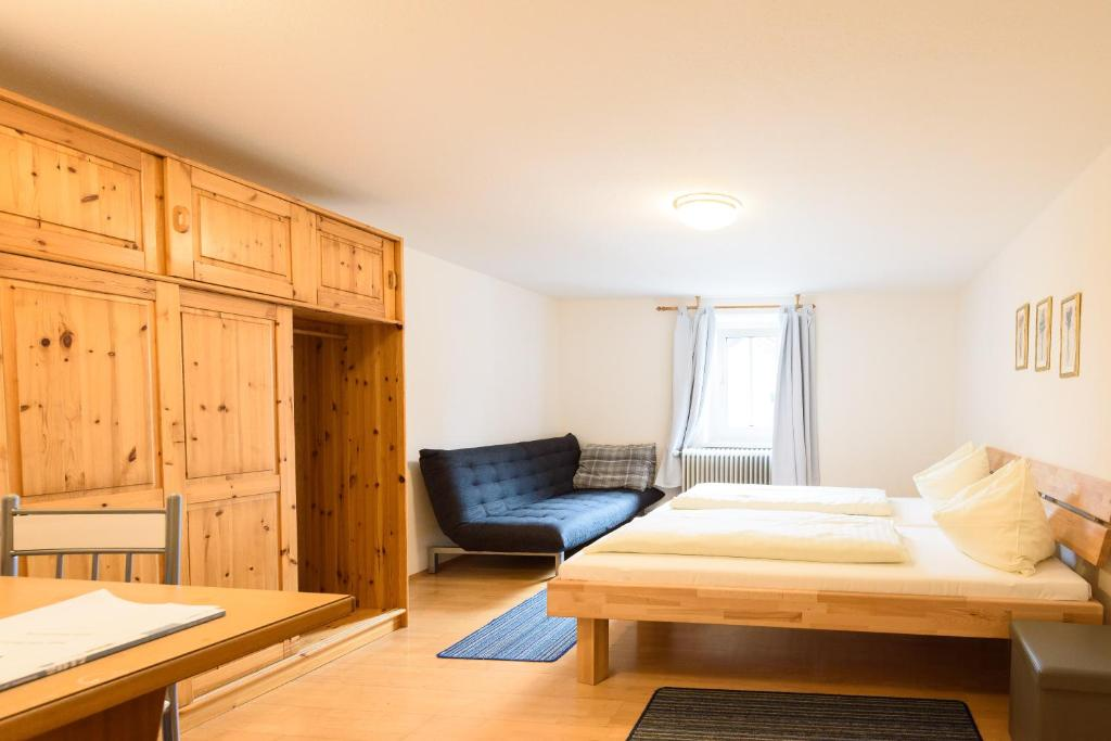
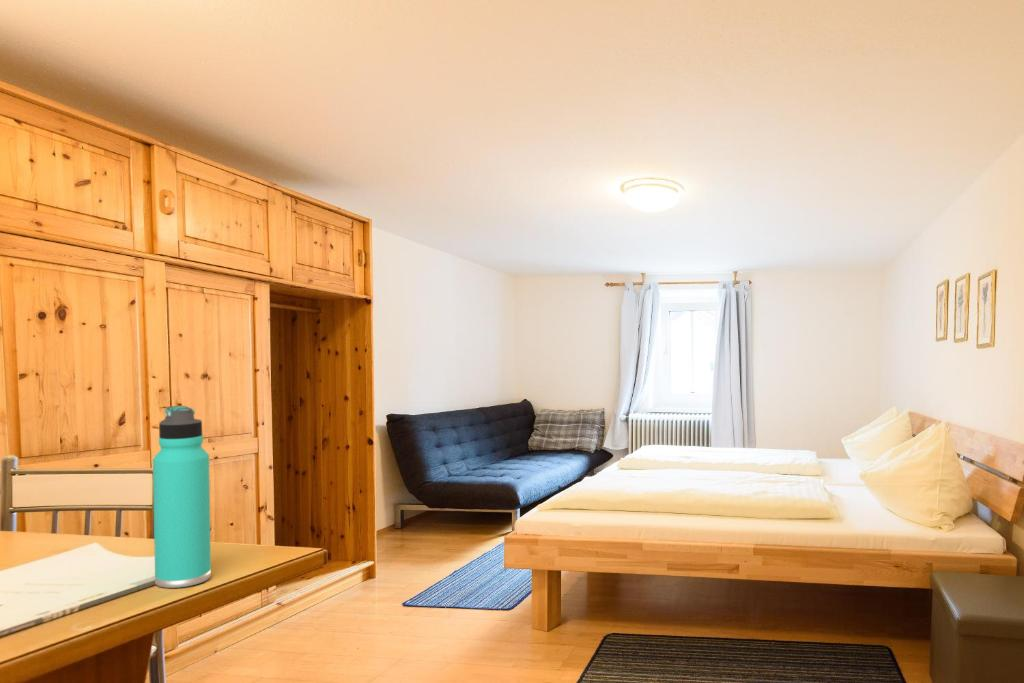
+ thermos bottle (182, 493)
